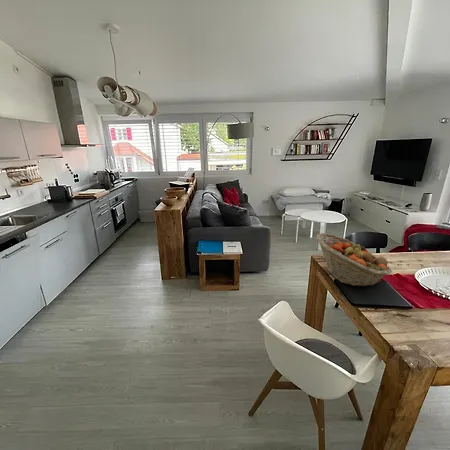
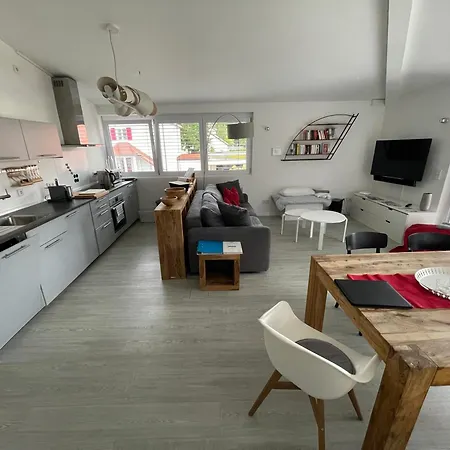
- fruit basket (349, 256)
